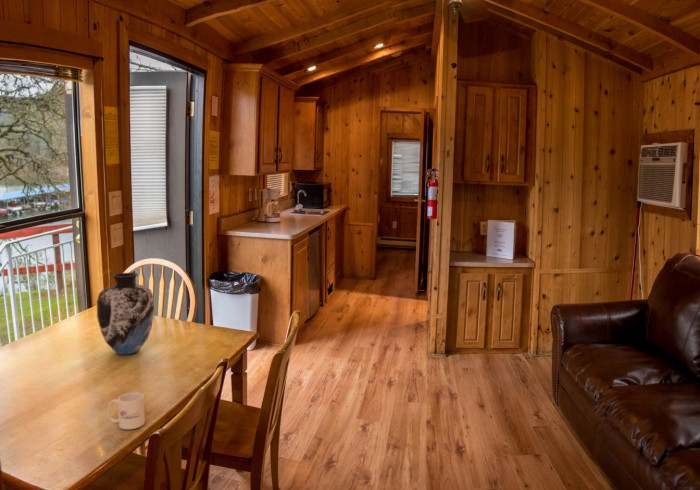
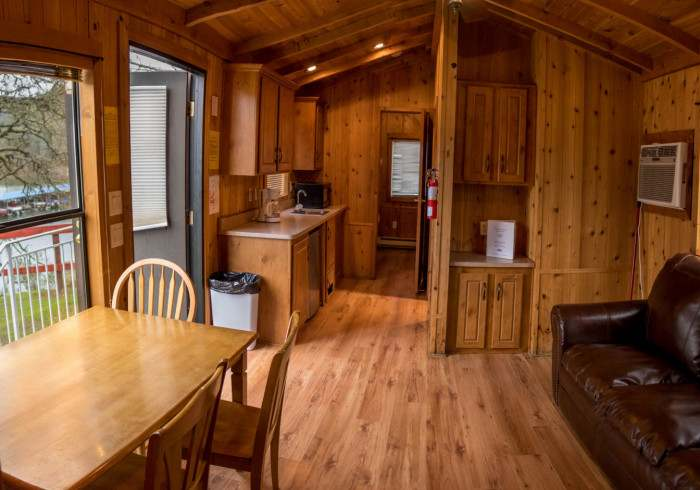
- vase (126, 313)
- mug (125, 410)
